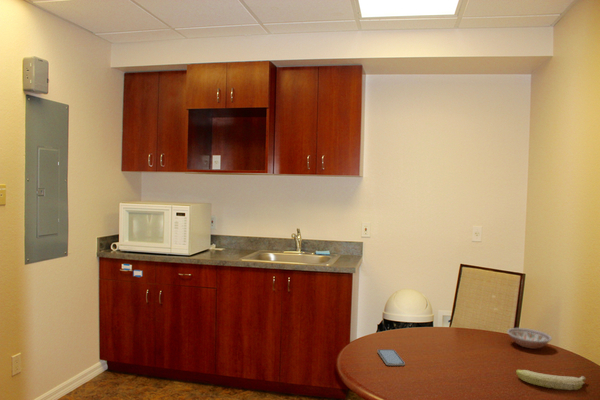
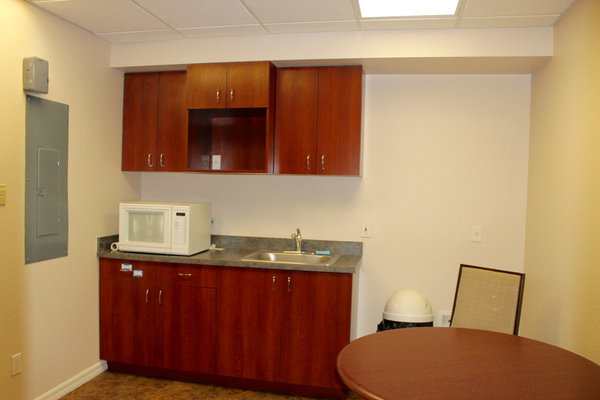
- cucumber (556, 377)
- smartphone (390, 357)
- bowl (528, 339)
